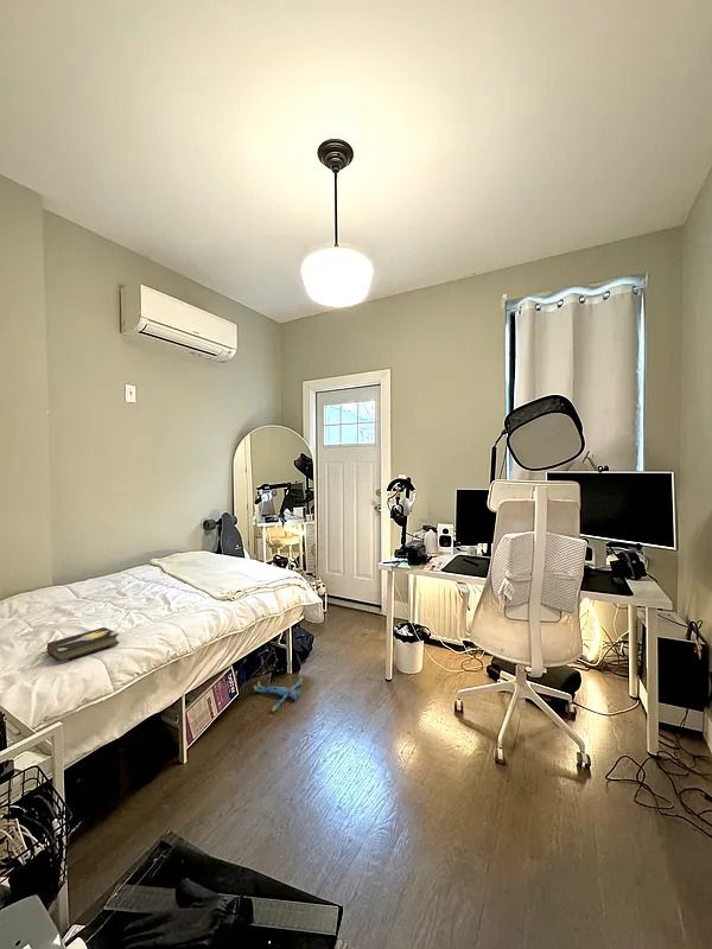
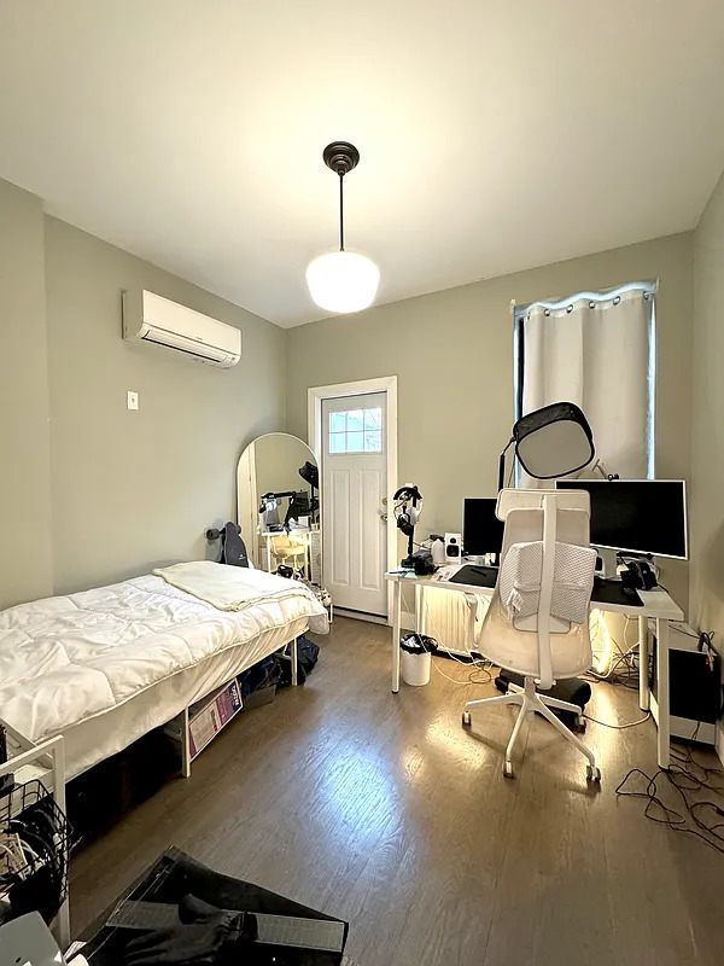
- plush toy (276, 690)
- hardback book (83, 642)
